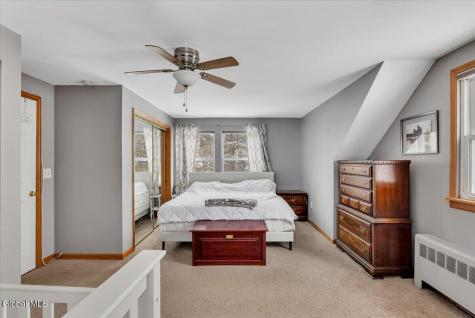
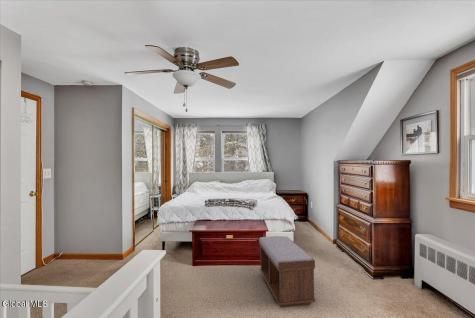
+ bench (283, 266)
